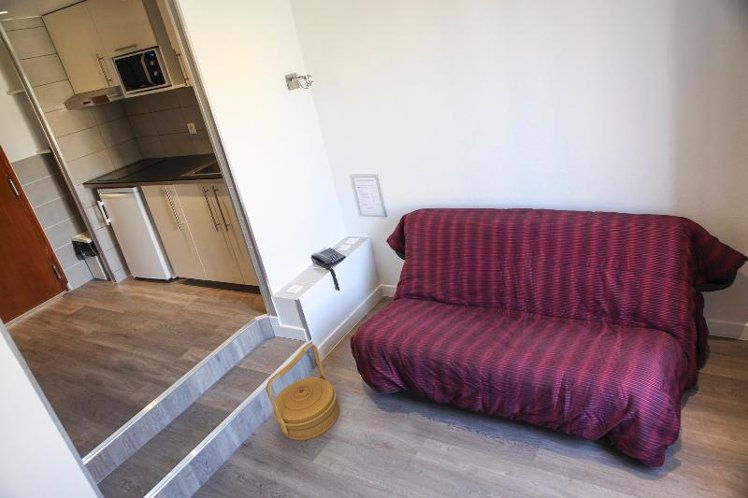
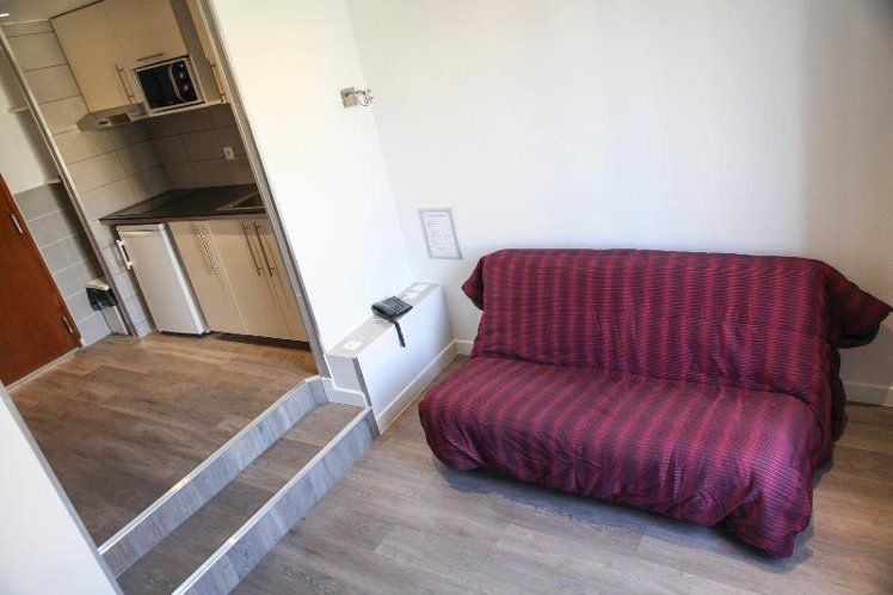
- basket (300, 389)
